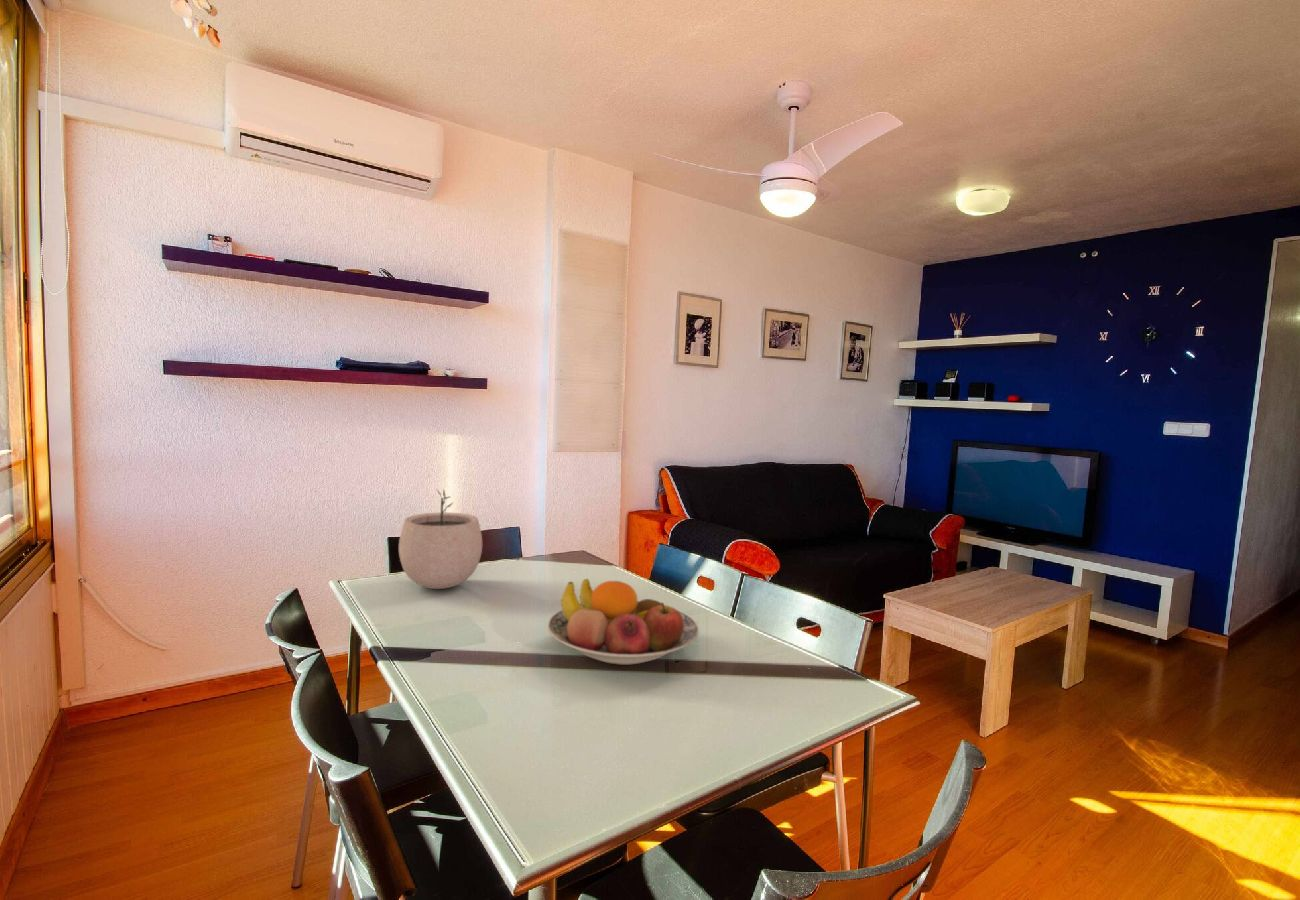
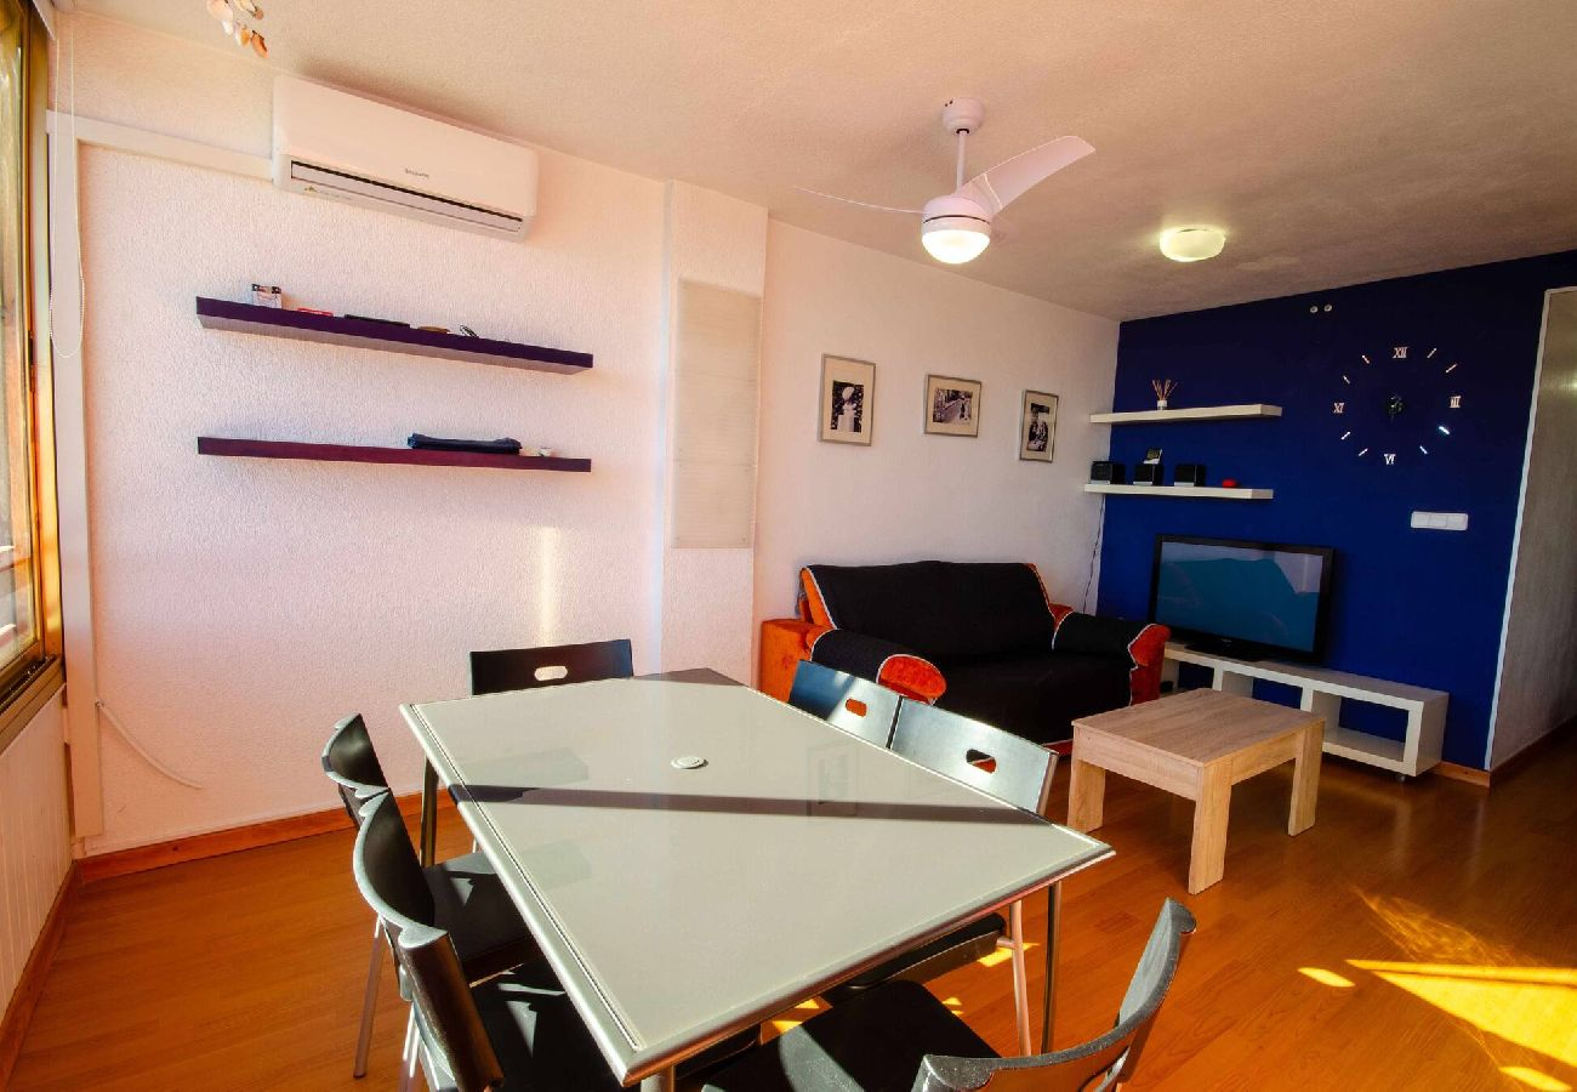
- plant pot (441, 537)
- fruit bowl (623, 618)
